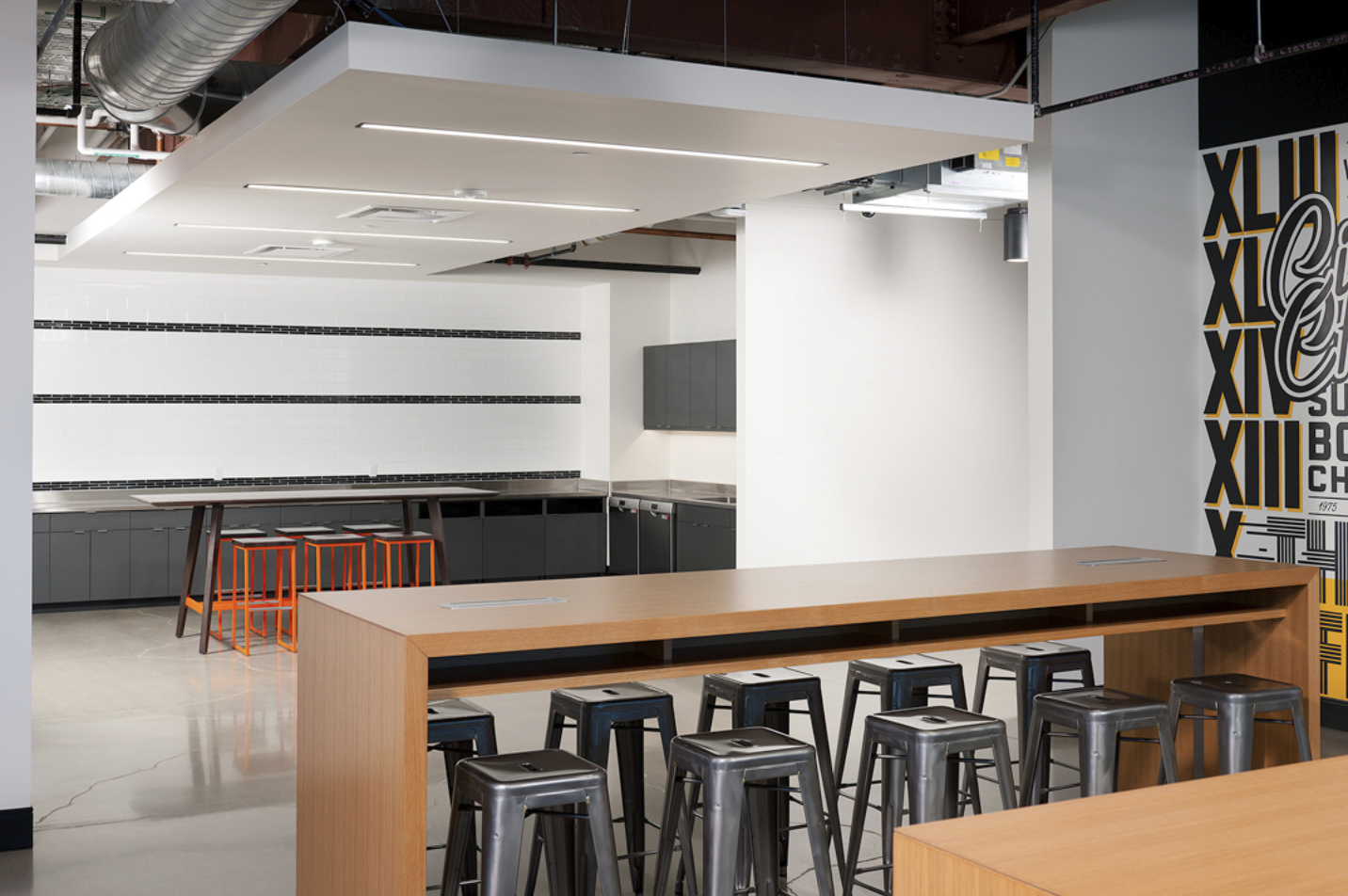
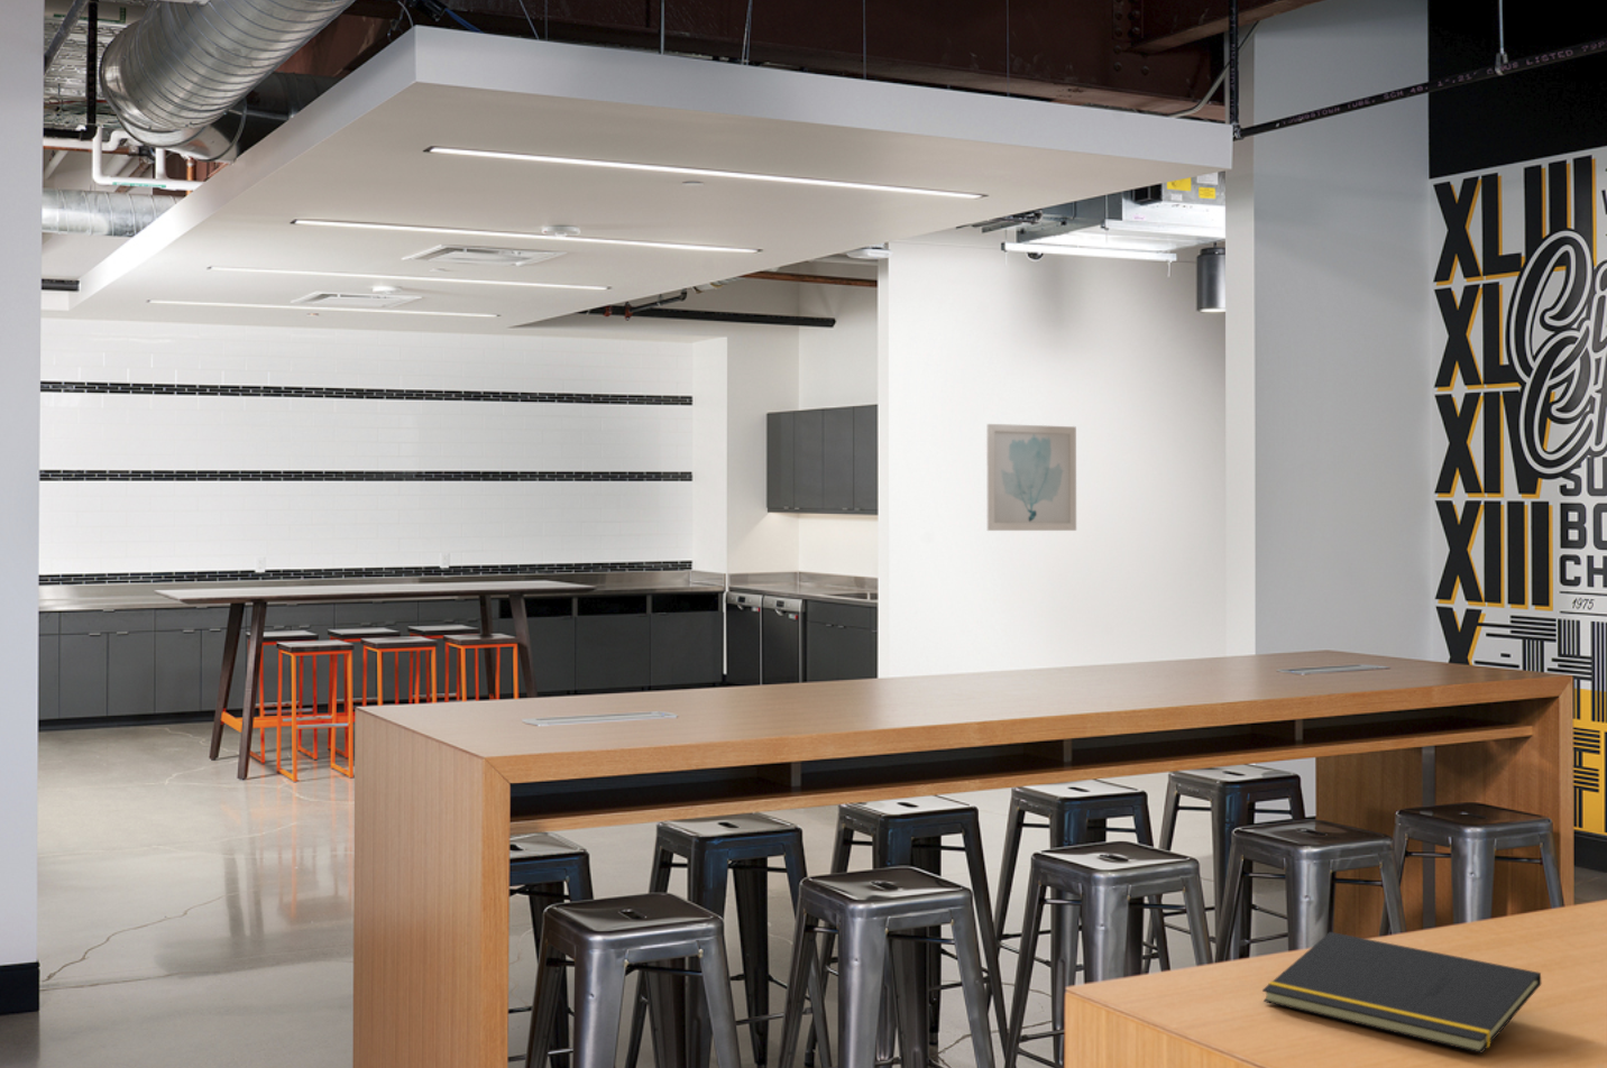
+ notepad (1400, 987)
+ wall art (1031, 478)
